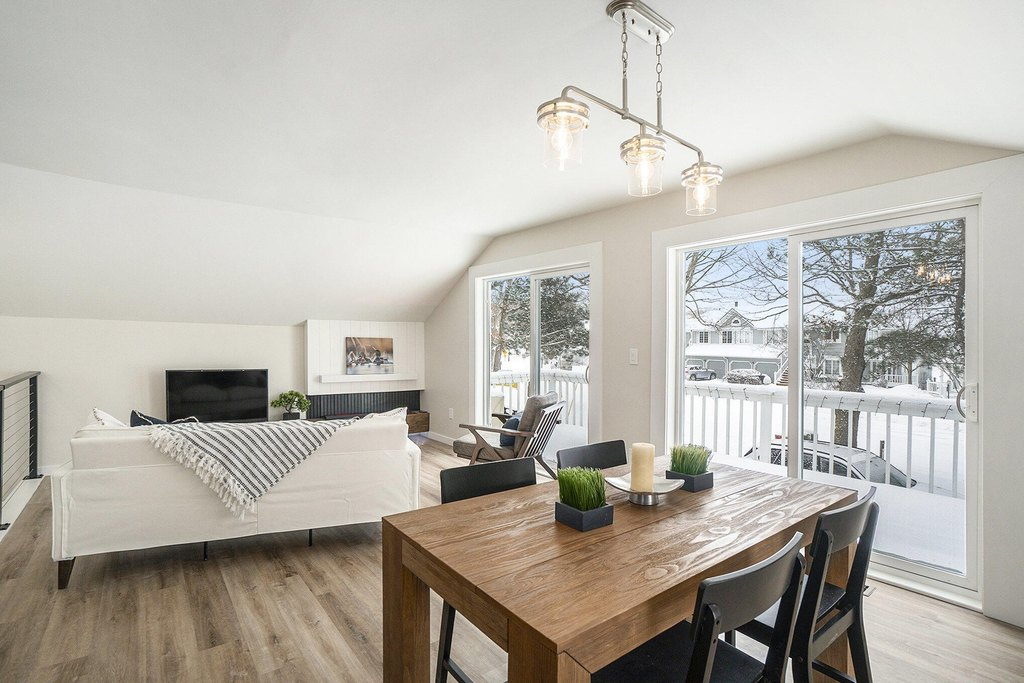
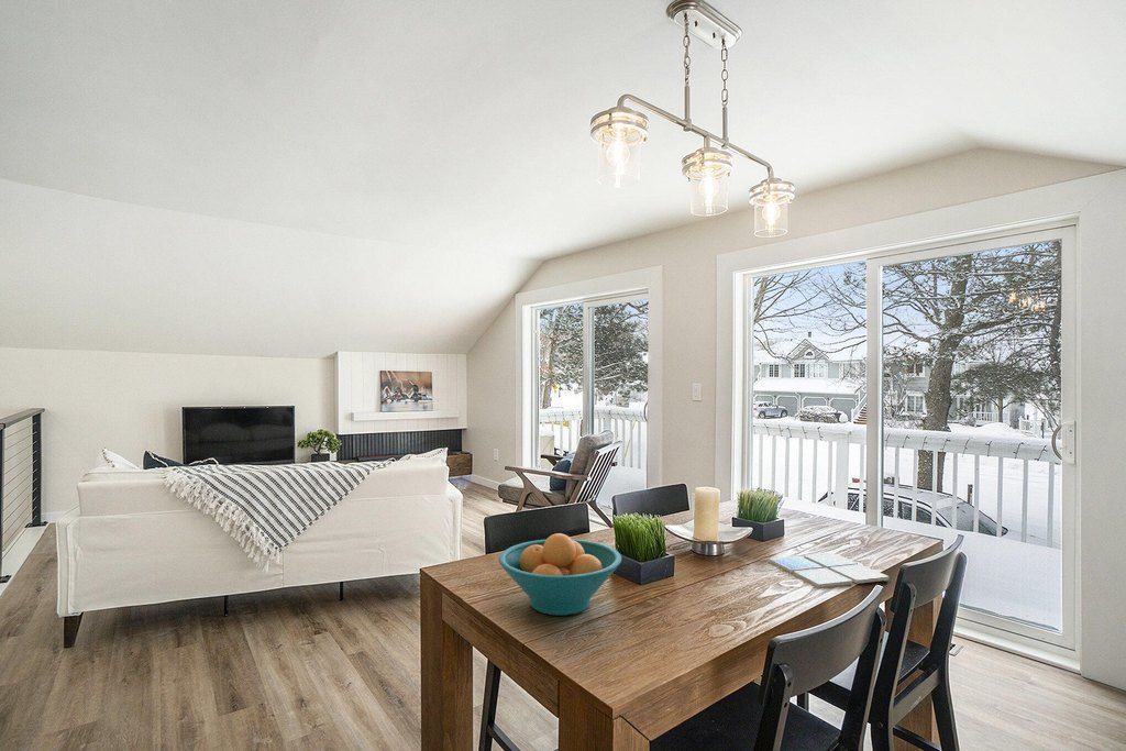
+ drink coaster (826, 568)
+ fruit bowl (560, 568)
